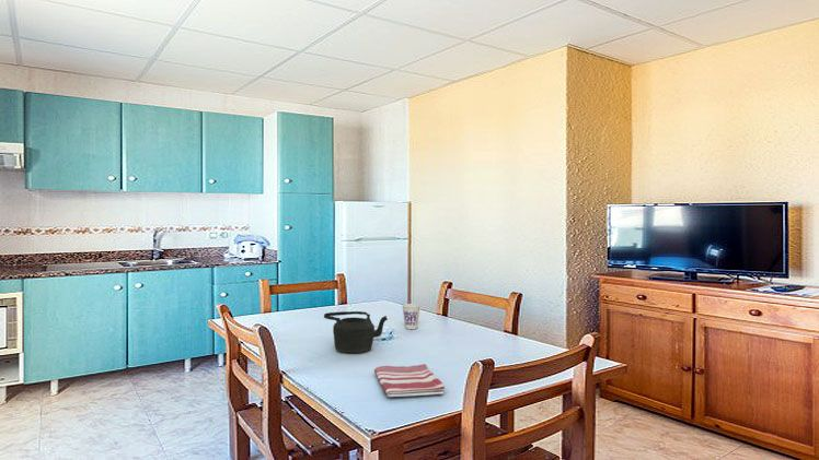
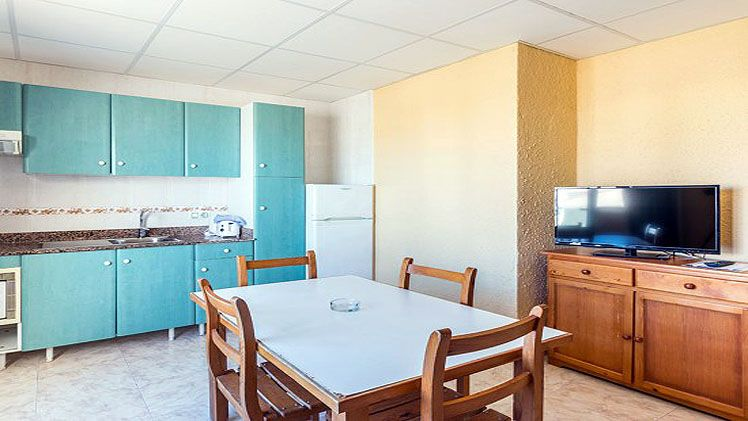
- teapot (356, 331)
- cup (411, 316)
- dish towel (407, 379)
